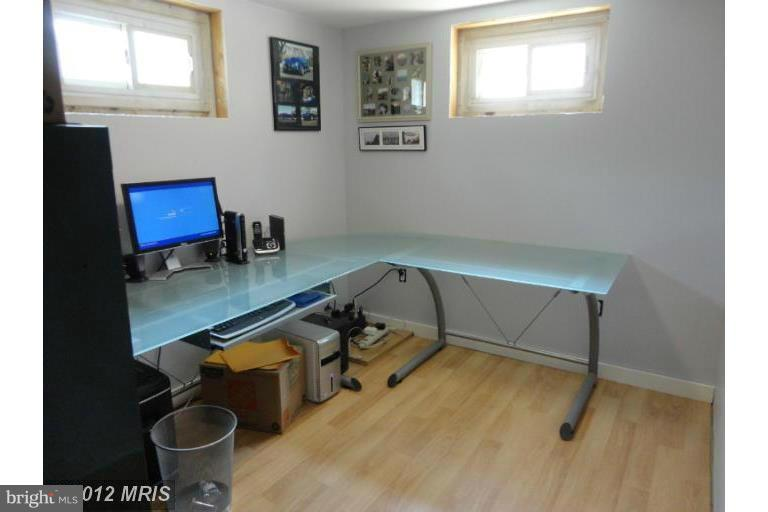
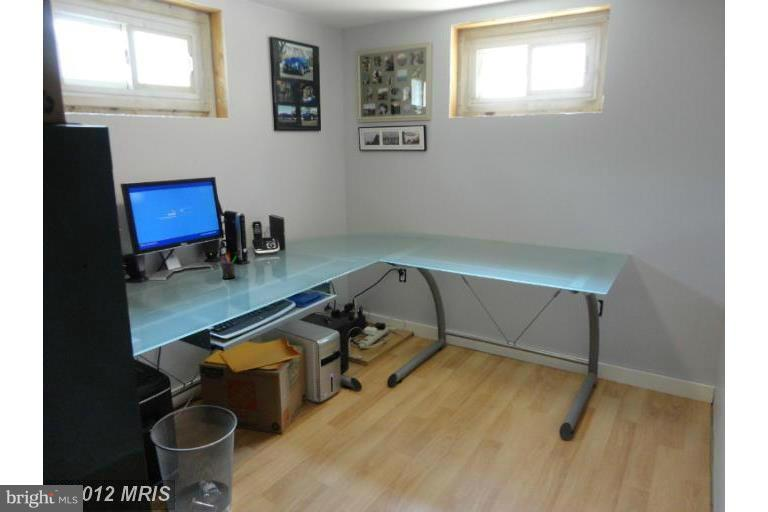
+ pen holder (229, 265)
